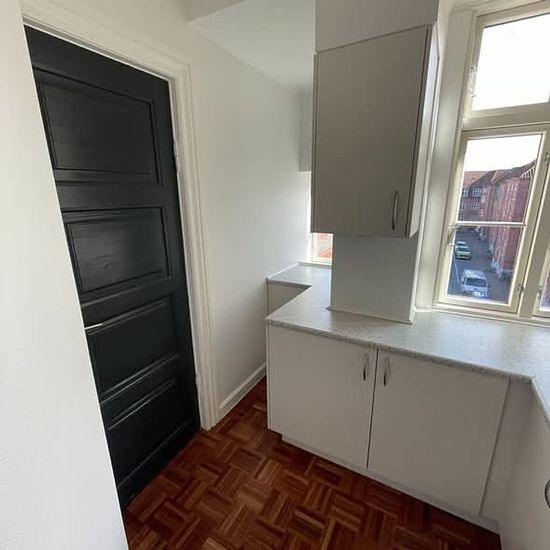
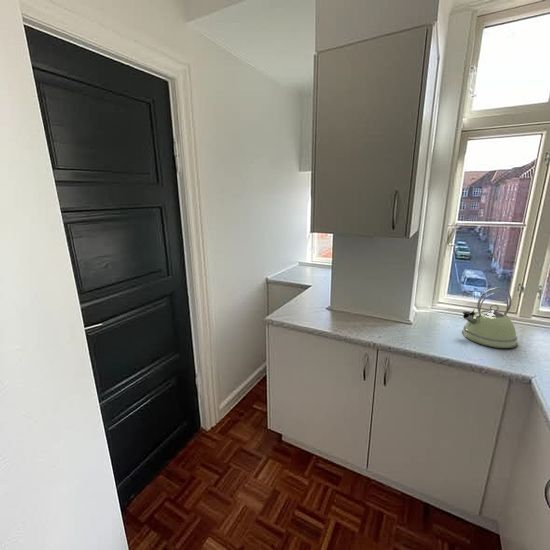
+ kettle (489, 313)
